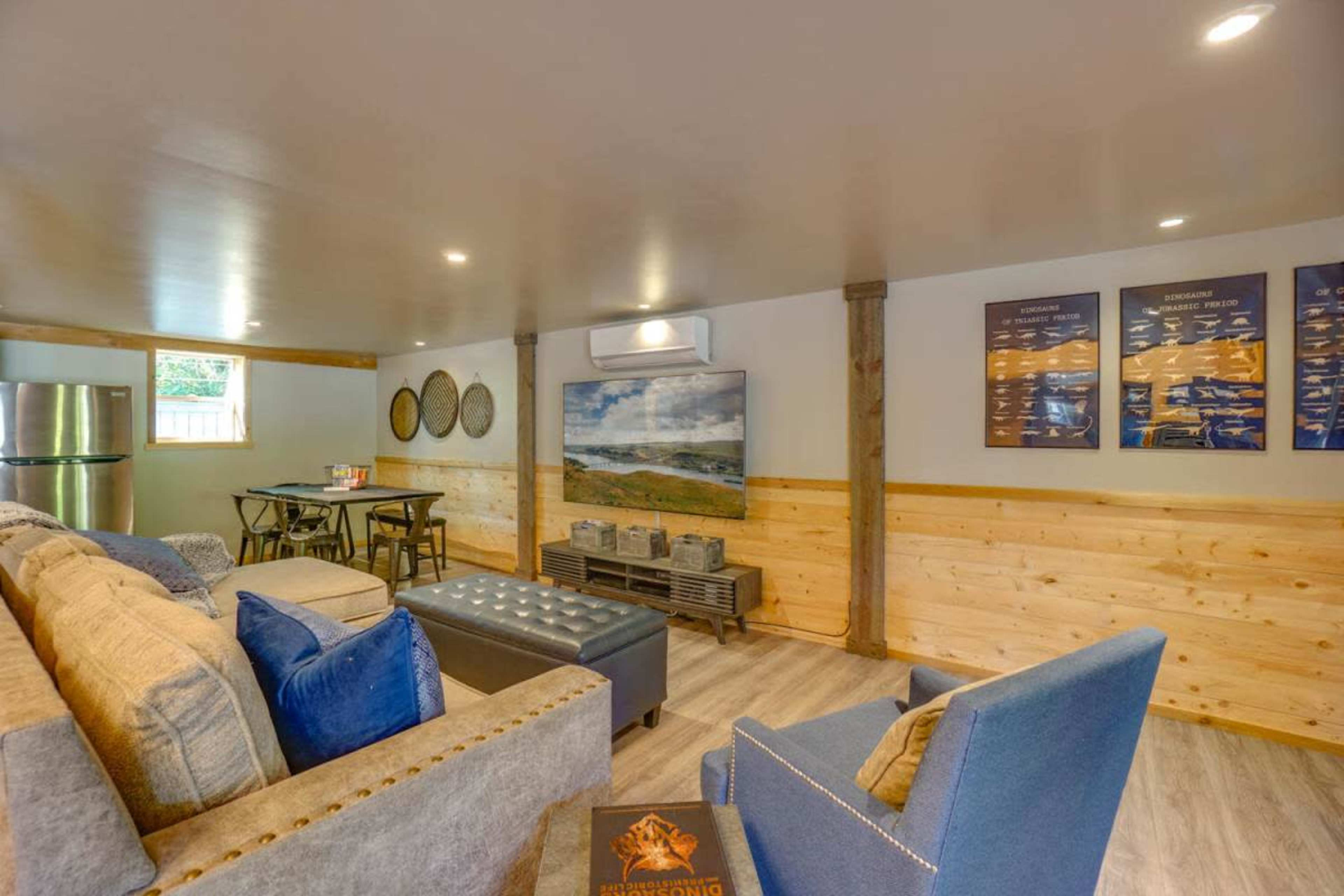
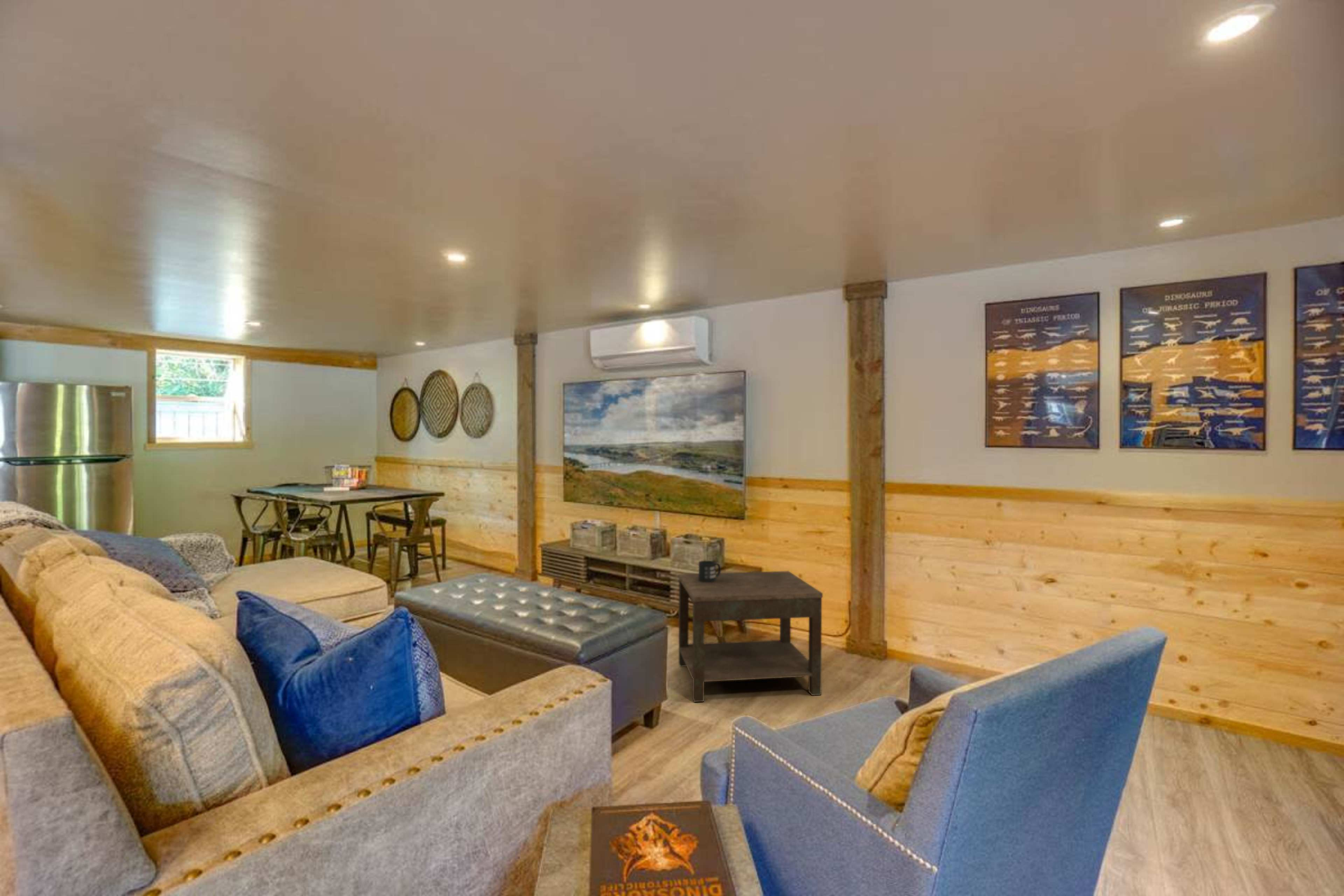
+ side table (743, 620)
+ mug (710, 570)
